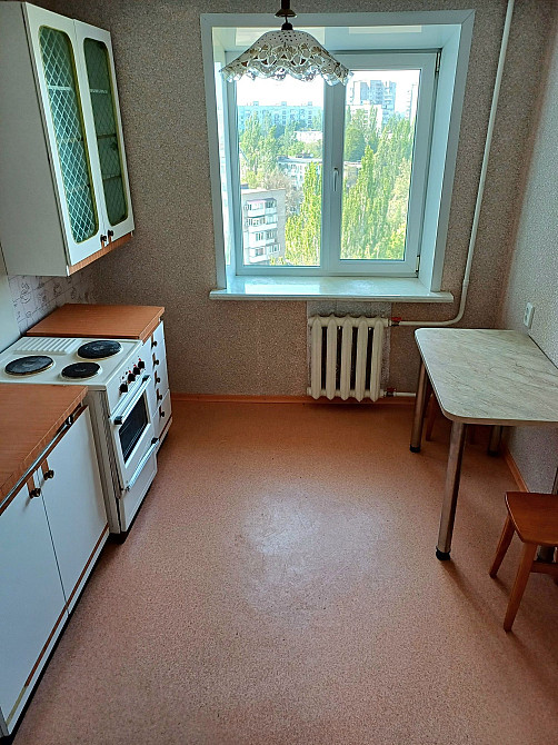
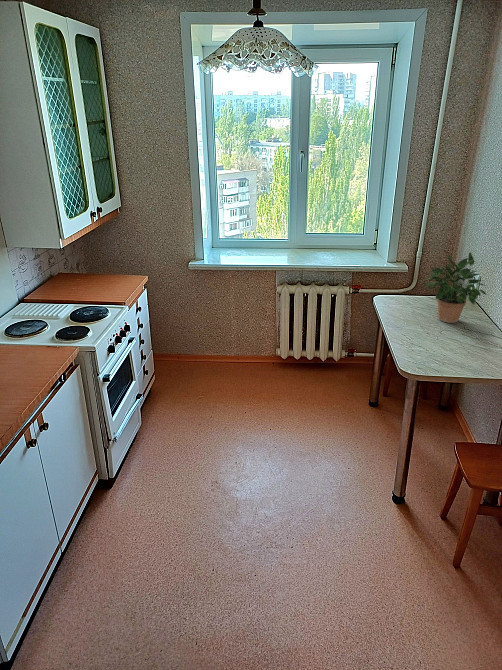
+ potted plant (449, 288)
